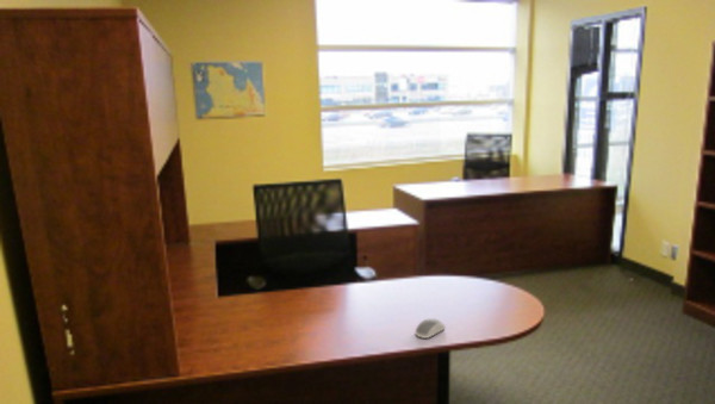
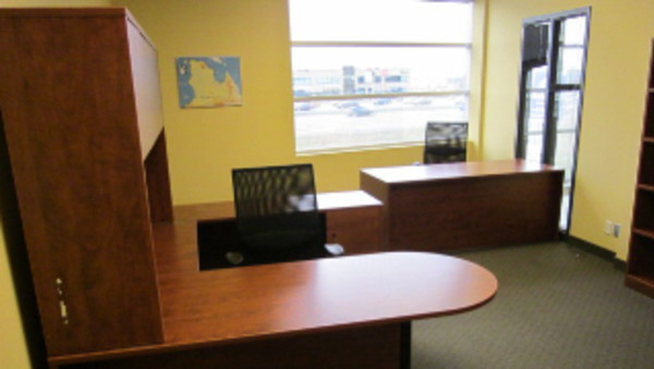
- computer mouse (429, 325)
